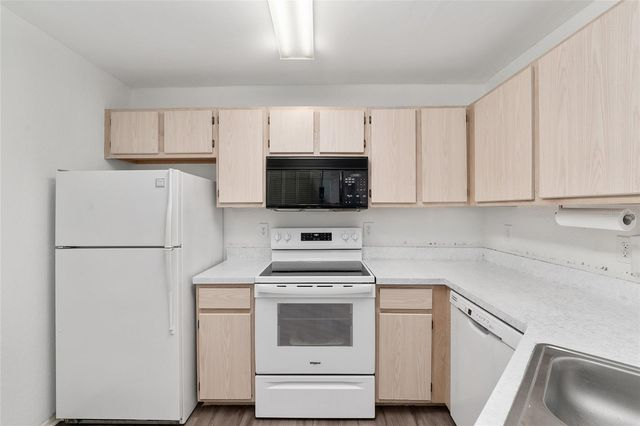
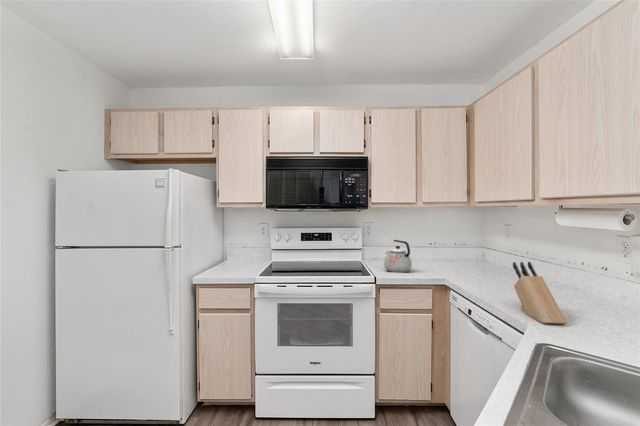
+ knife block (535, 289)
+ kettle (397, 255)
